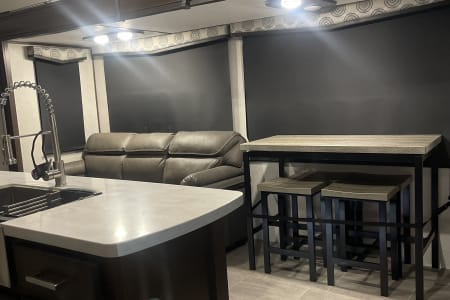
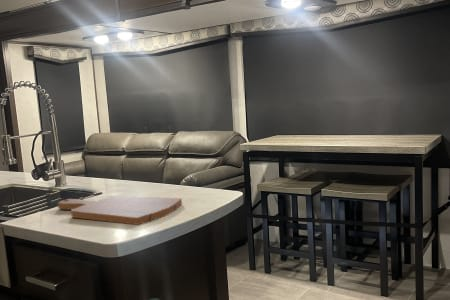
+ cutting board (120, 207)
